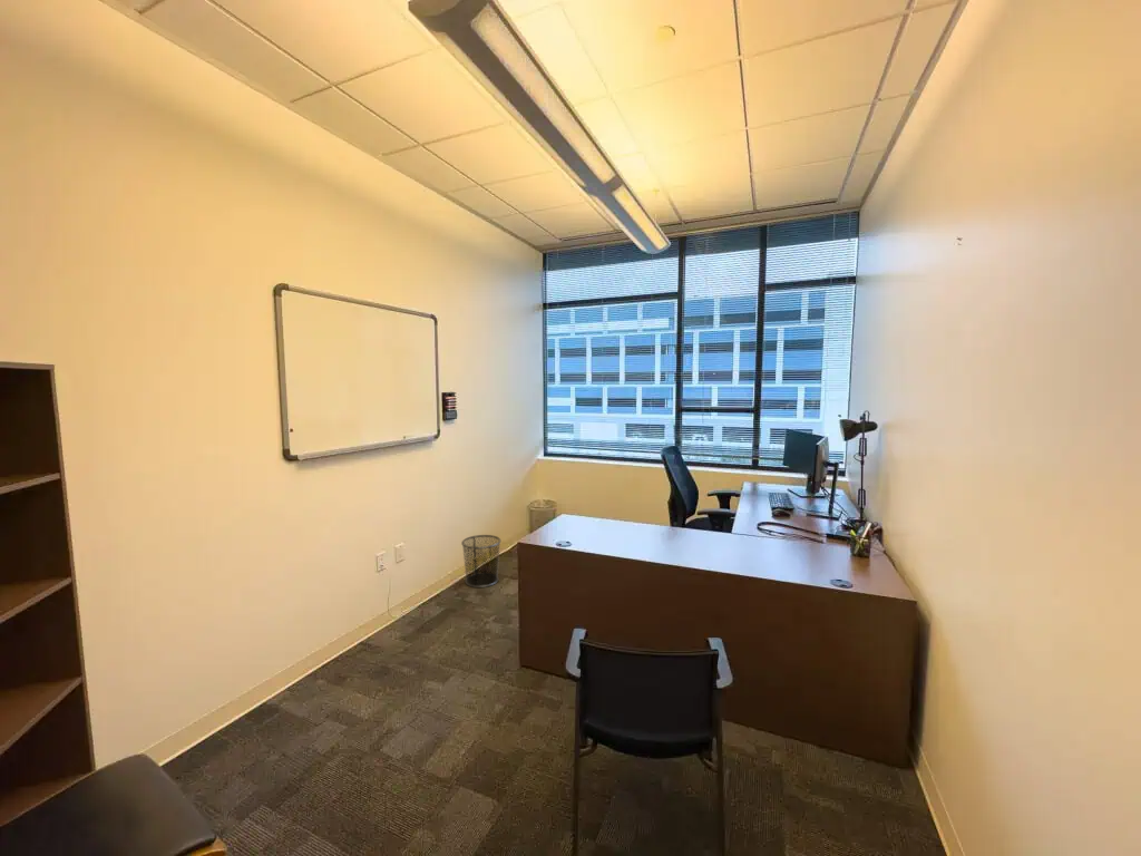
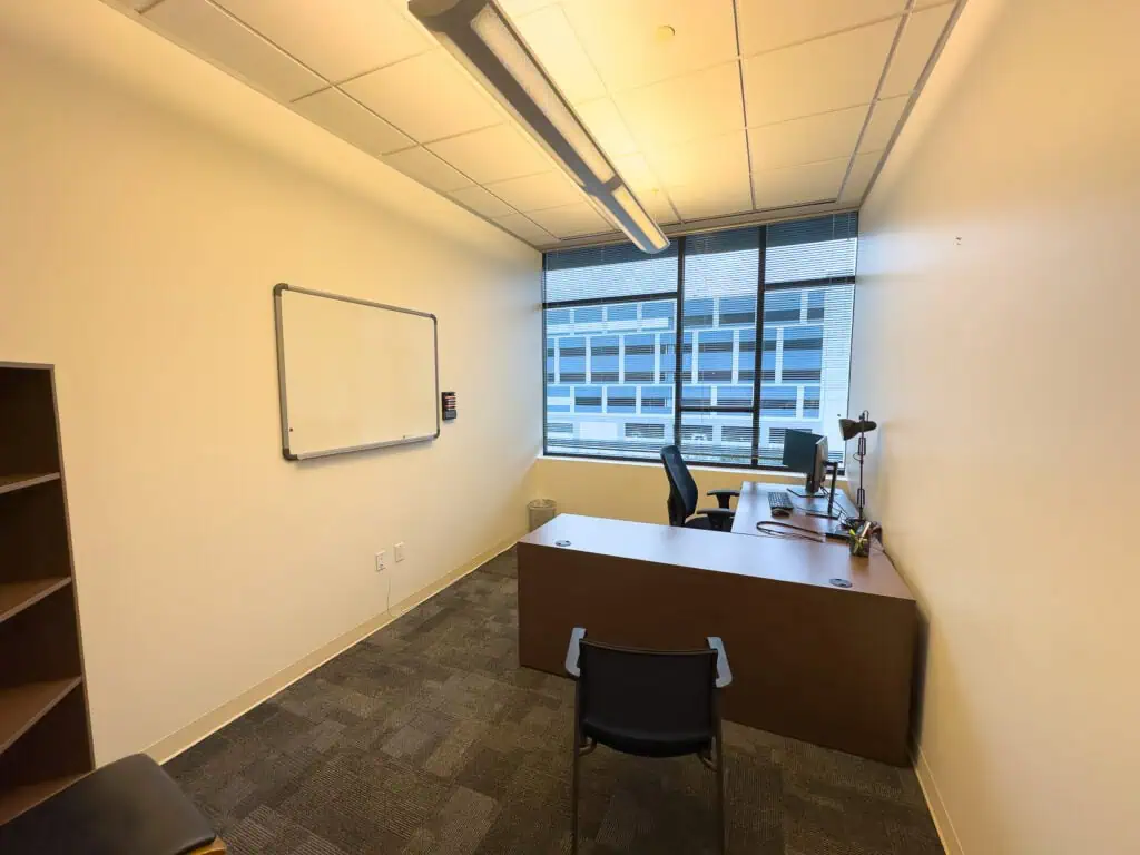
- waste bin (481, 560)
